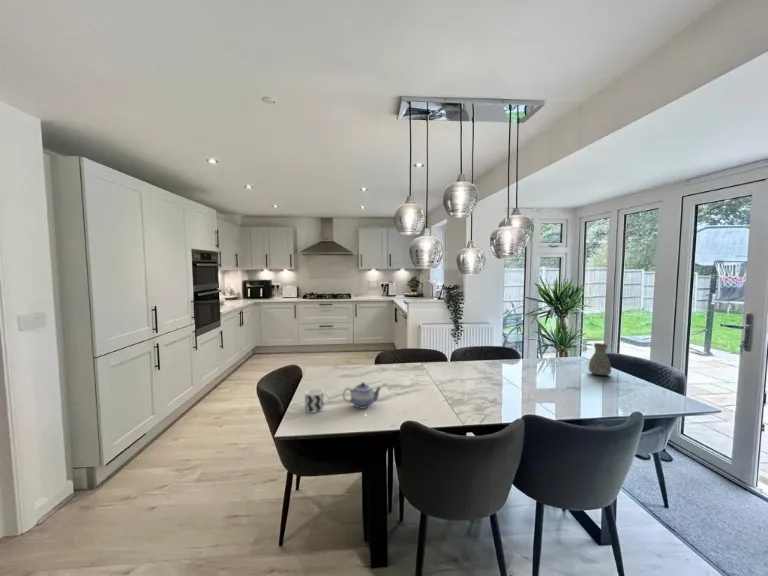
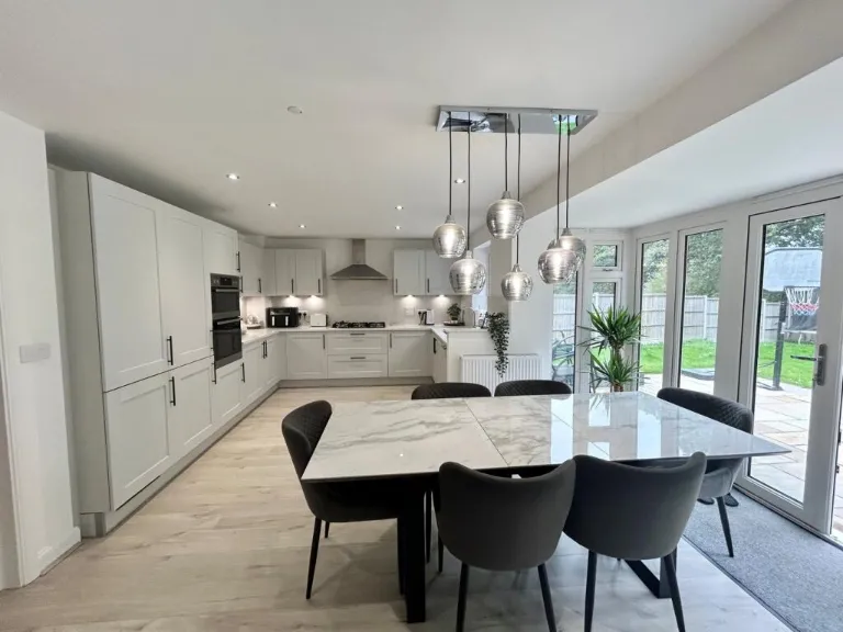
- decorative vase (600, 359)
- cup (317, 400)
- teapot (362, 394)
